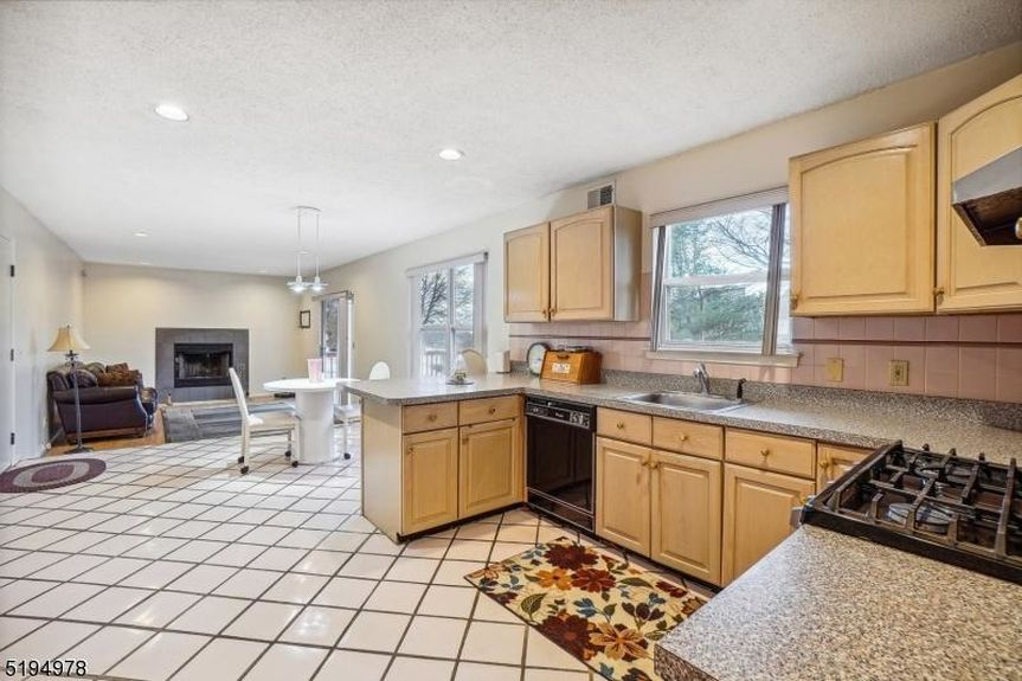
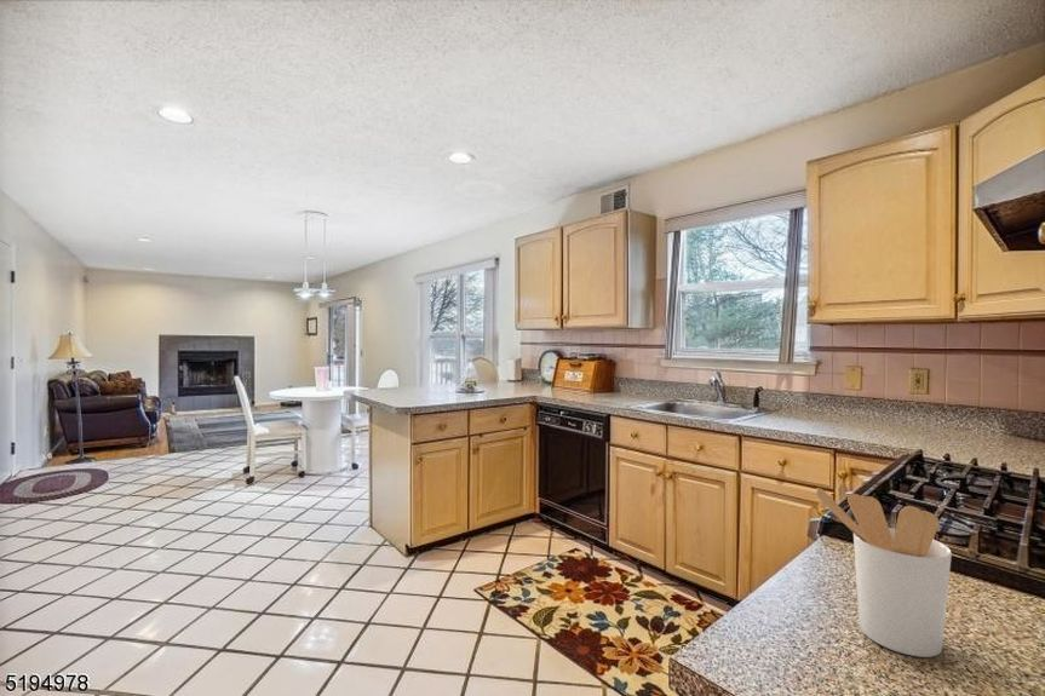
+ utensil holder (875, 562)
